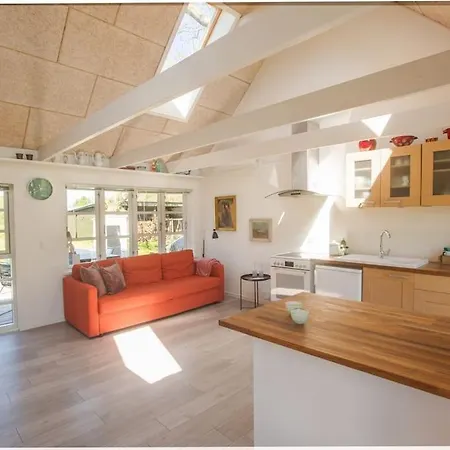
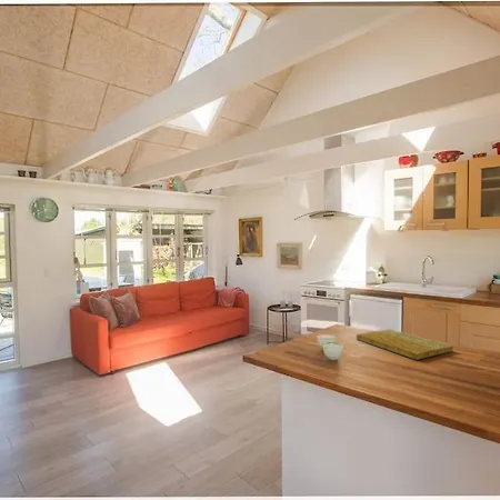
+ cutting board (401, 341)
